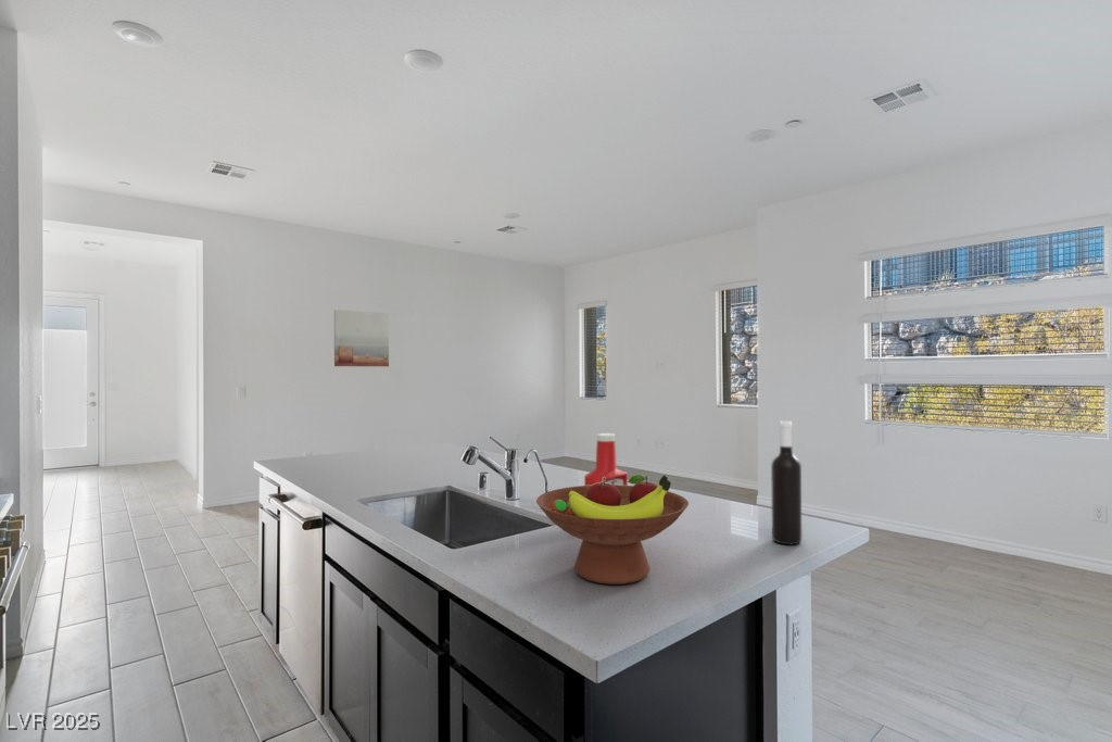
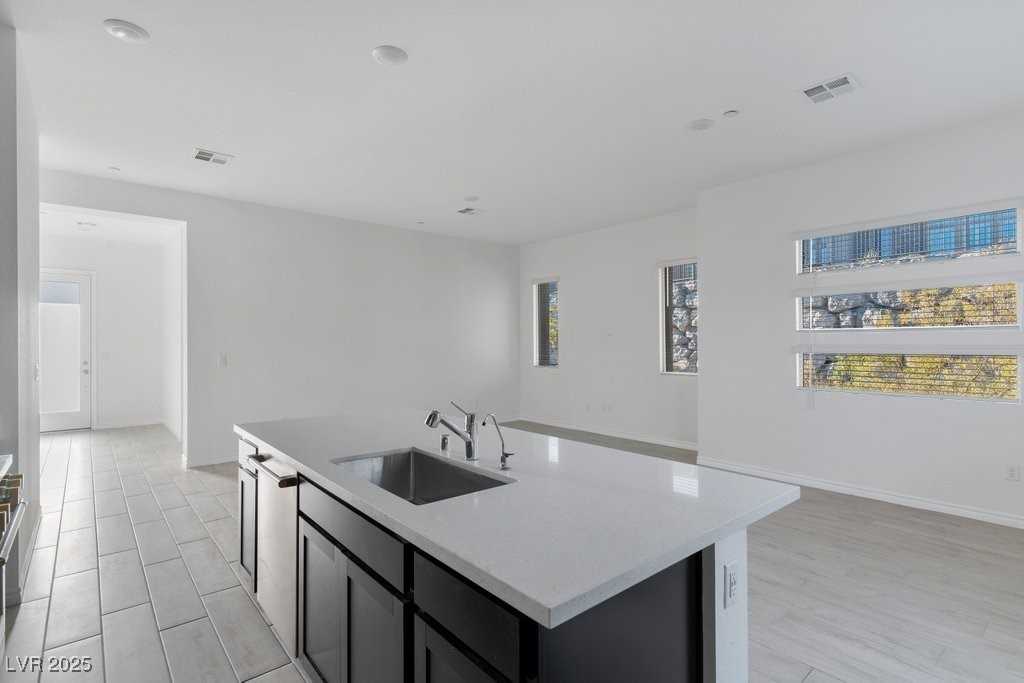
- wine bottle (786, 480)
- wall art (362, 339)
- soap bottle (606, 479)
- fruit bowl (611, 521)
